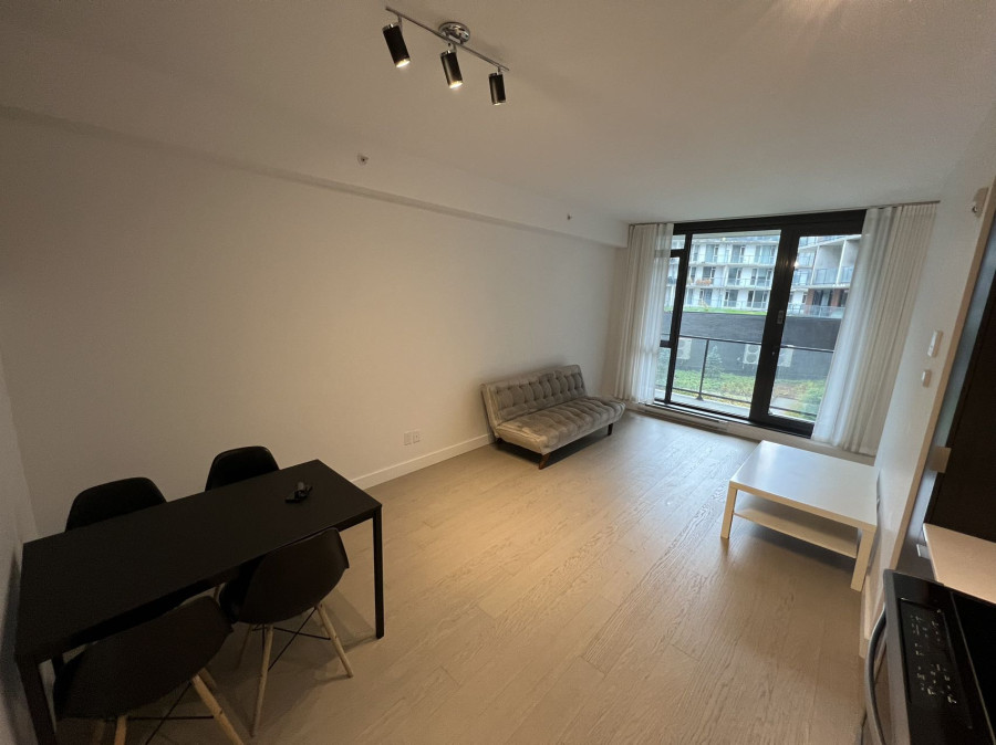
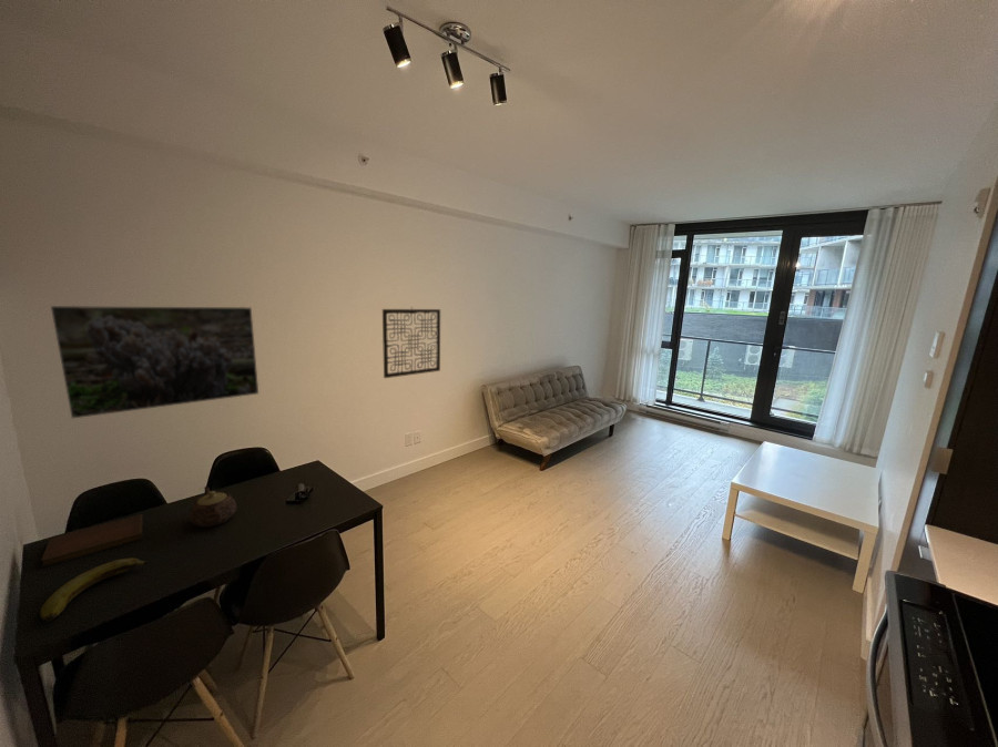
+ teapot (212, 504)
+ wall art (411, 340)
+ notebook (96, 538)
+ banana (96, 582)
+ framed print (171, 356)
